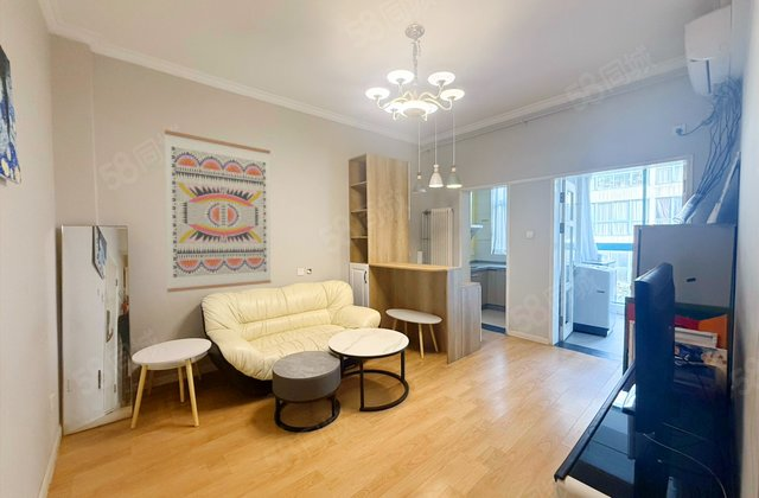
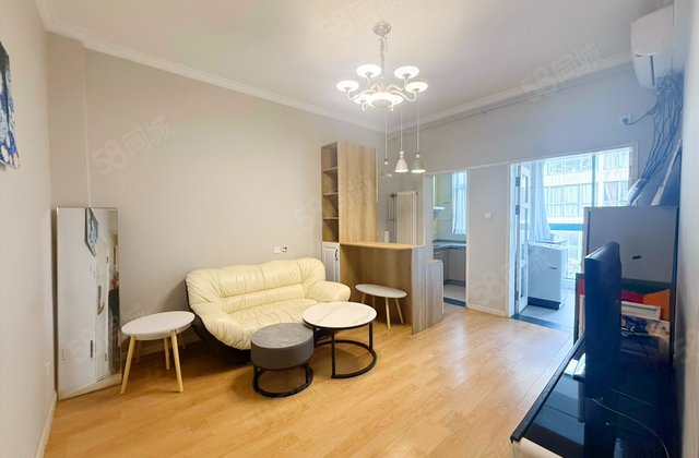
- wall art (223, 215)
